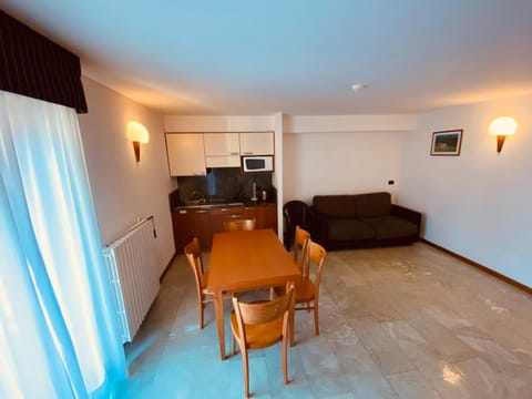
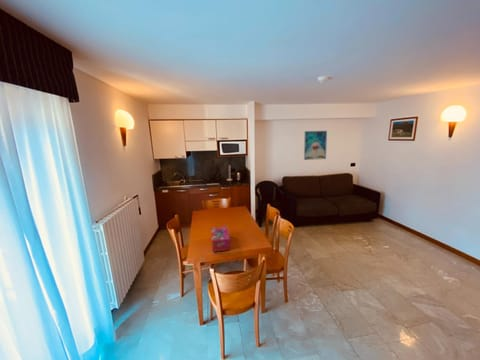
+ tissue box (220, 238)
+ wall art (315, 145)
